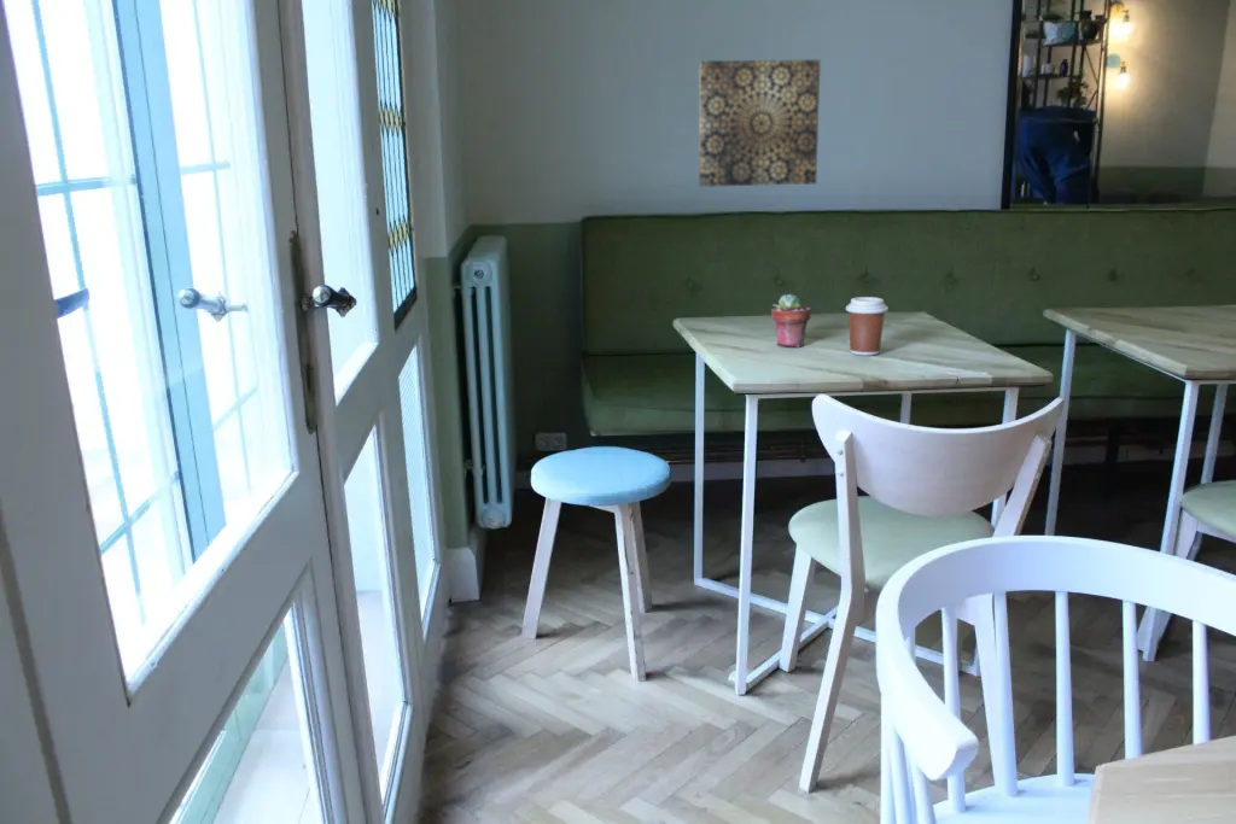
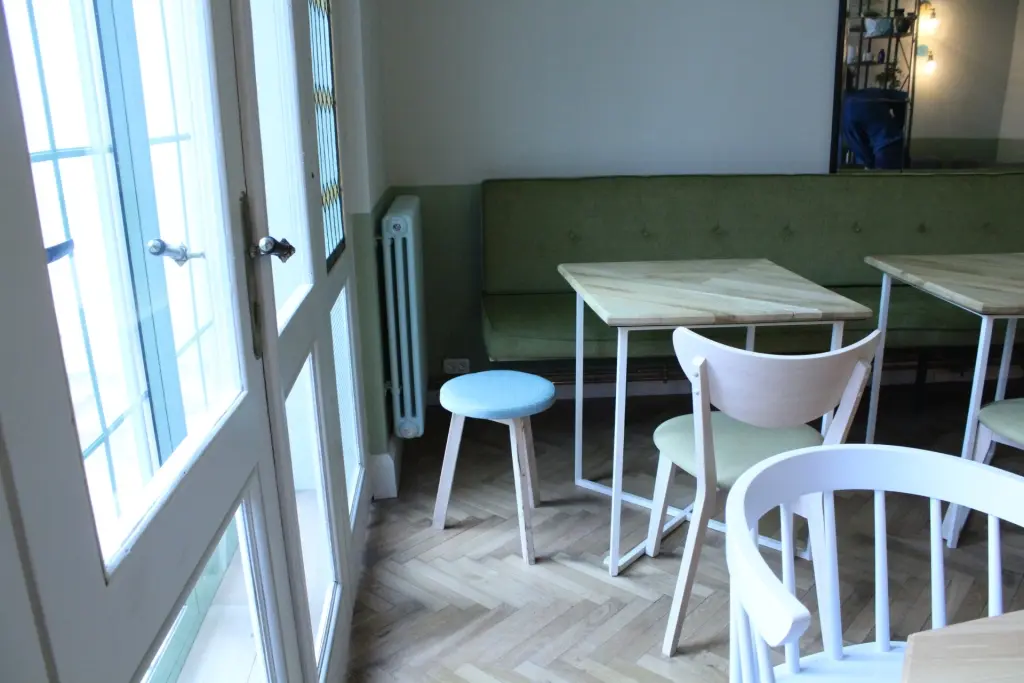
- wall art (758, 123)
- coffee cup (865, 326)
- potted succulent (791, 319)
